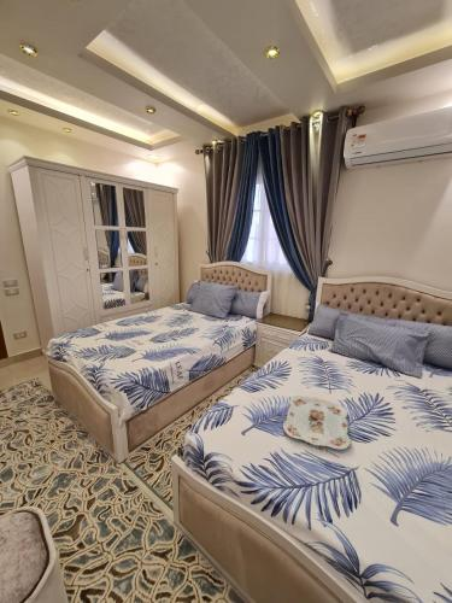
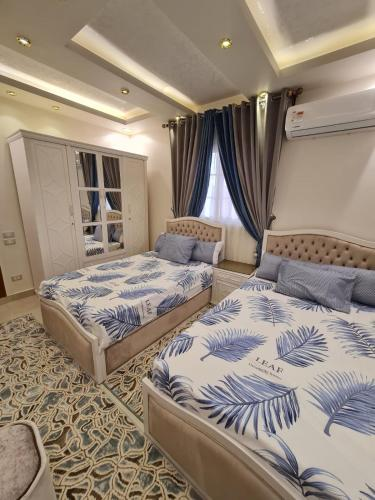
- serving tray (316, 418)
